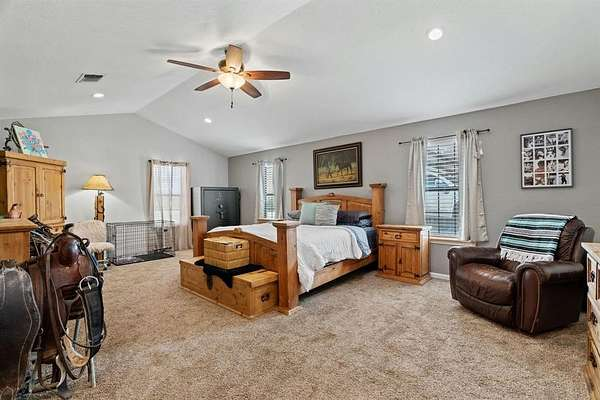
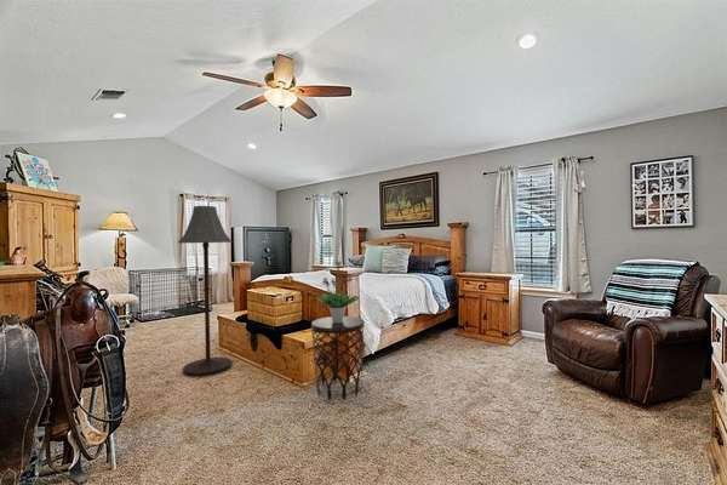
+ side table (338, 355)
+ potted plant (337, 290)
+ floor lamp (206, 286)
